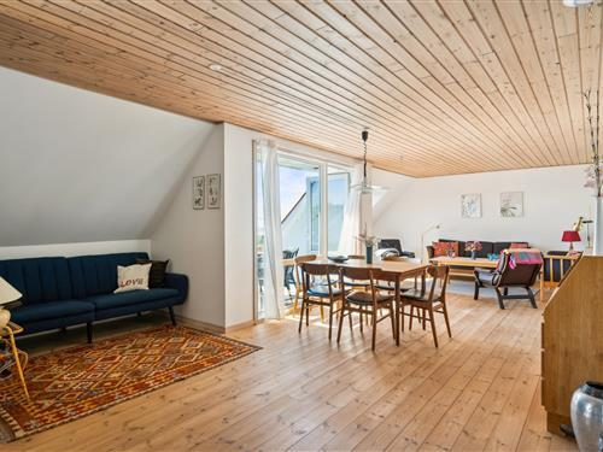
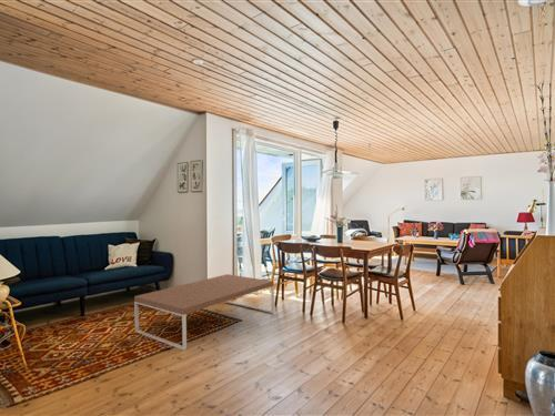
+ coffee table (209, 304)
